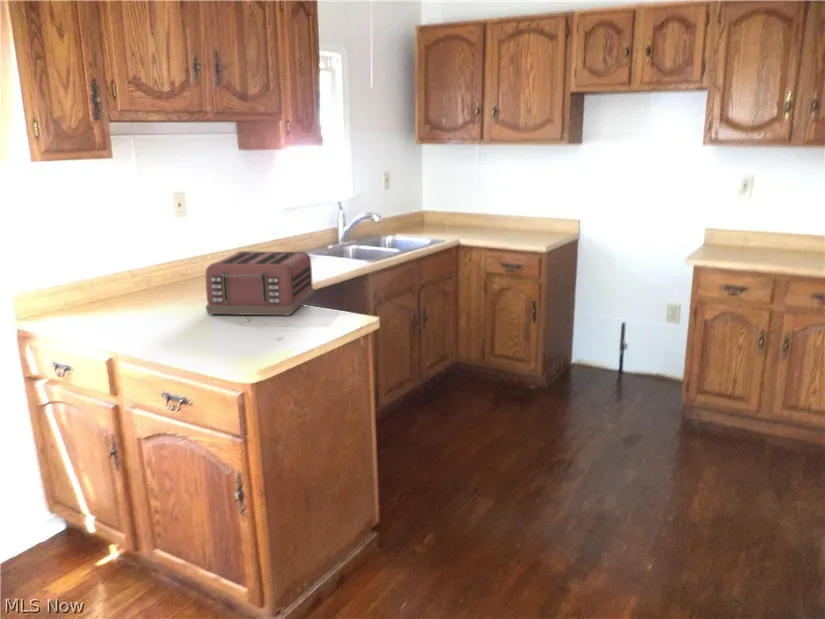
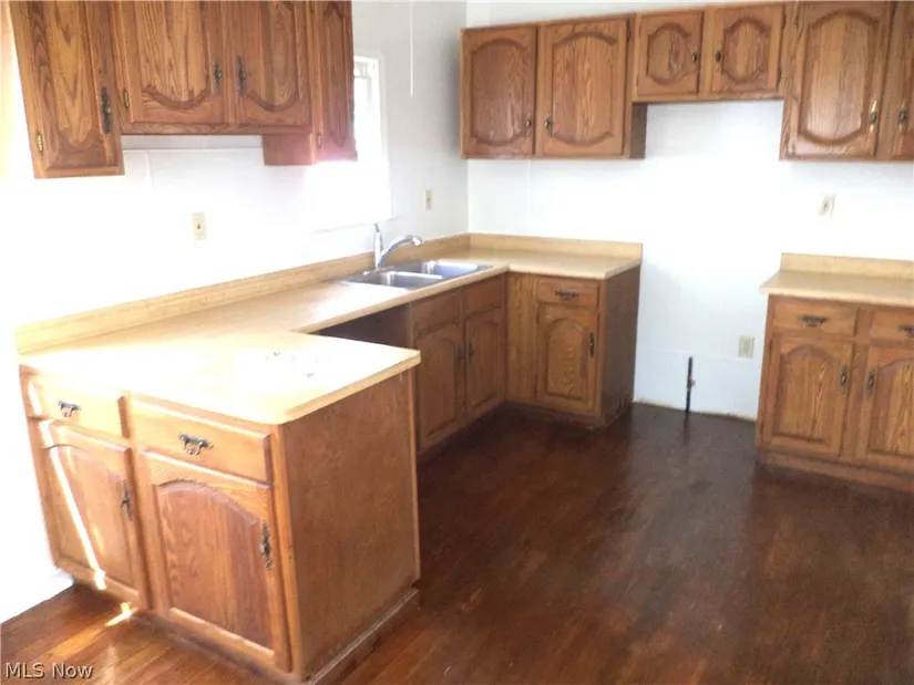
- toaster (259, 282)
